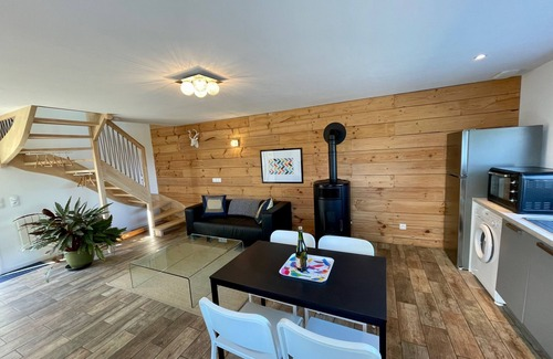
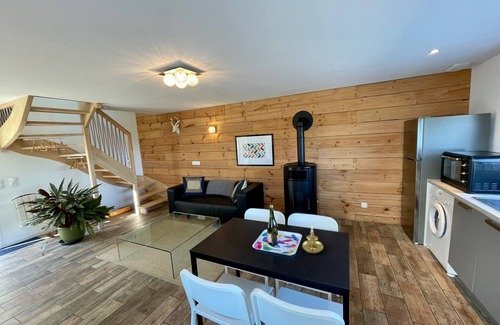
+ candle holder (312, 237)
